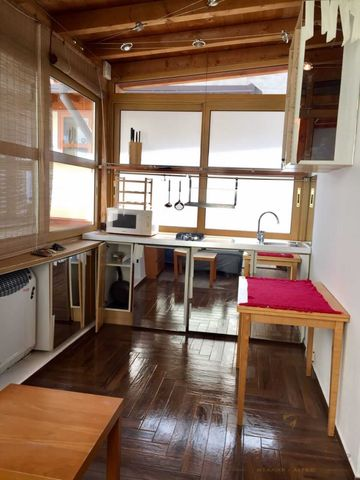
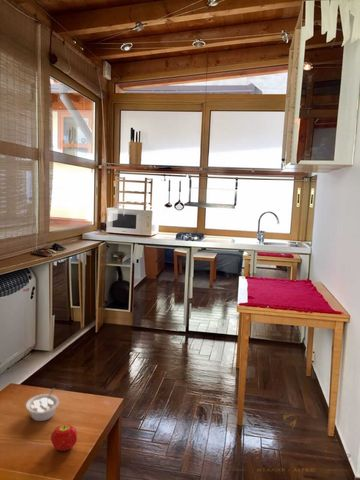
+ legume (42, 406)
+ fruit (64, 435)
